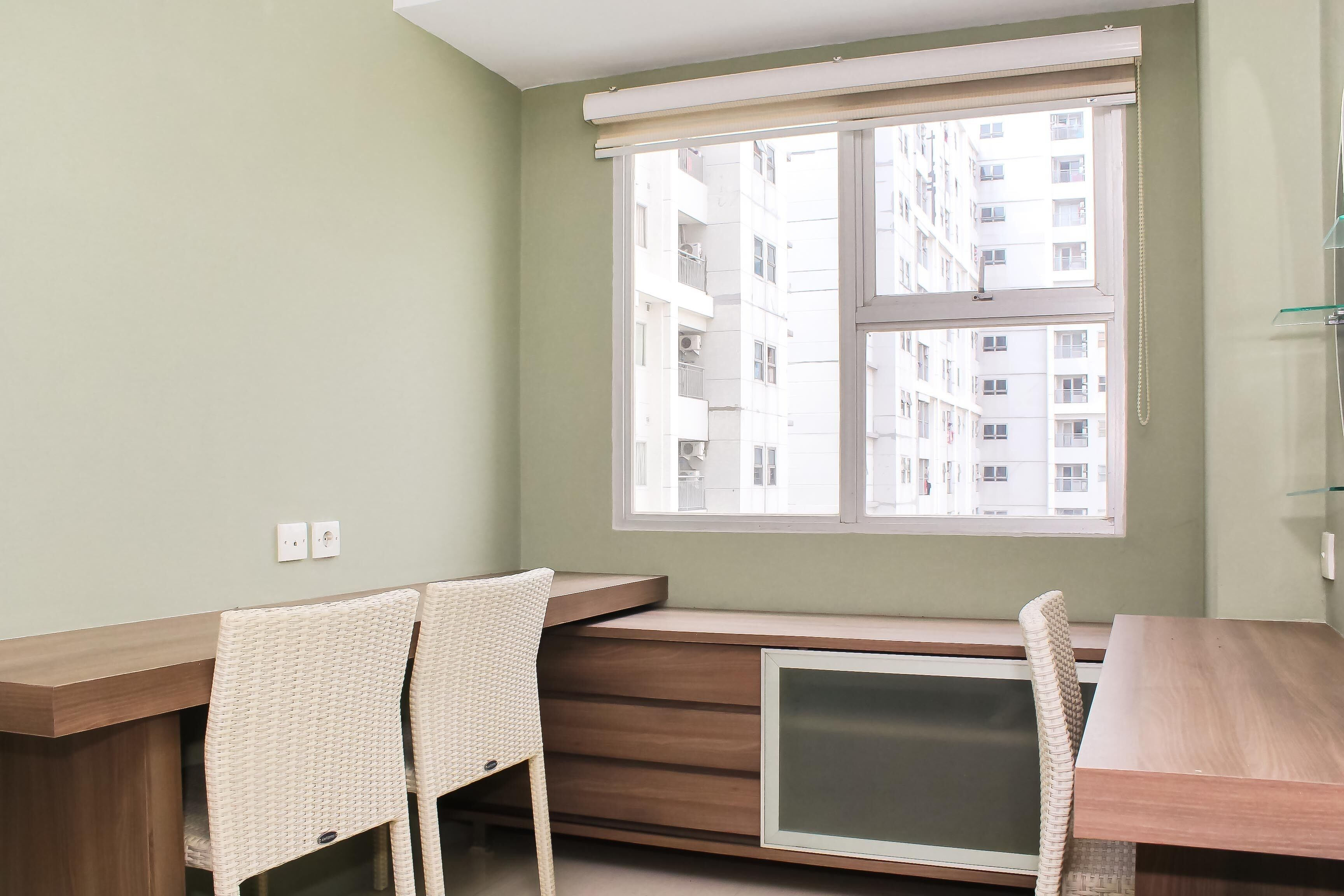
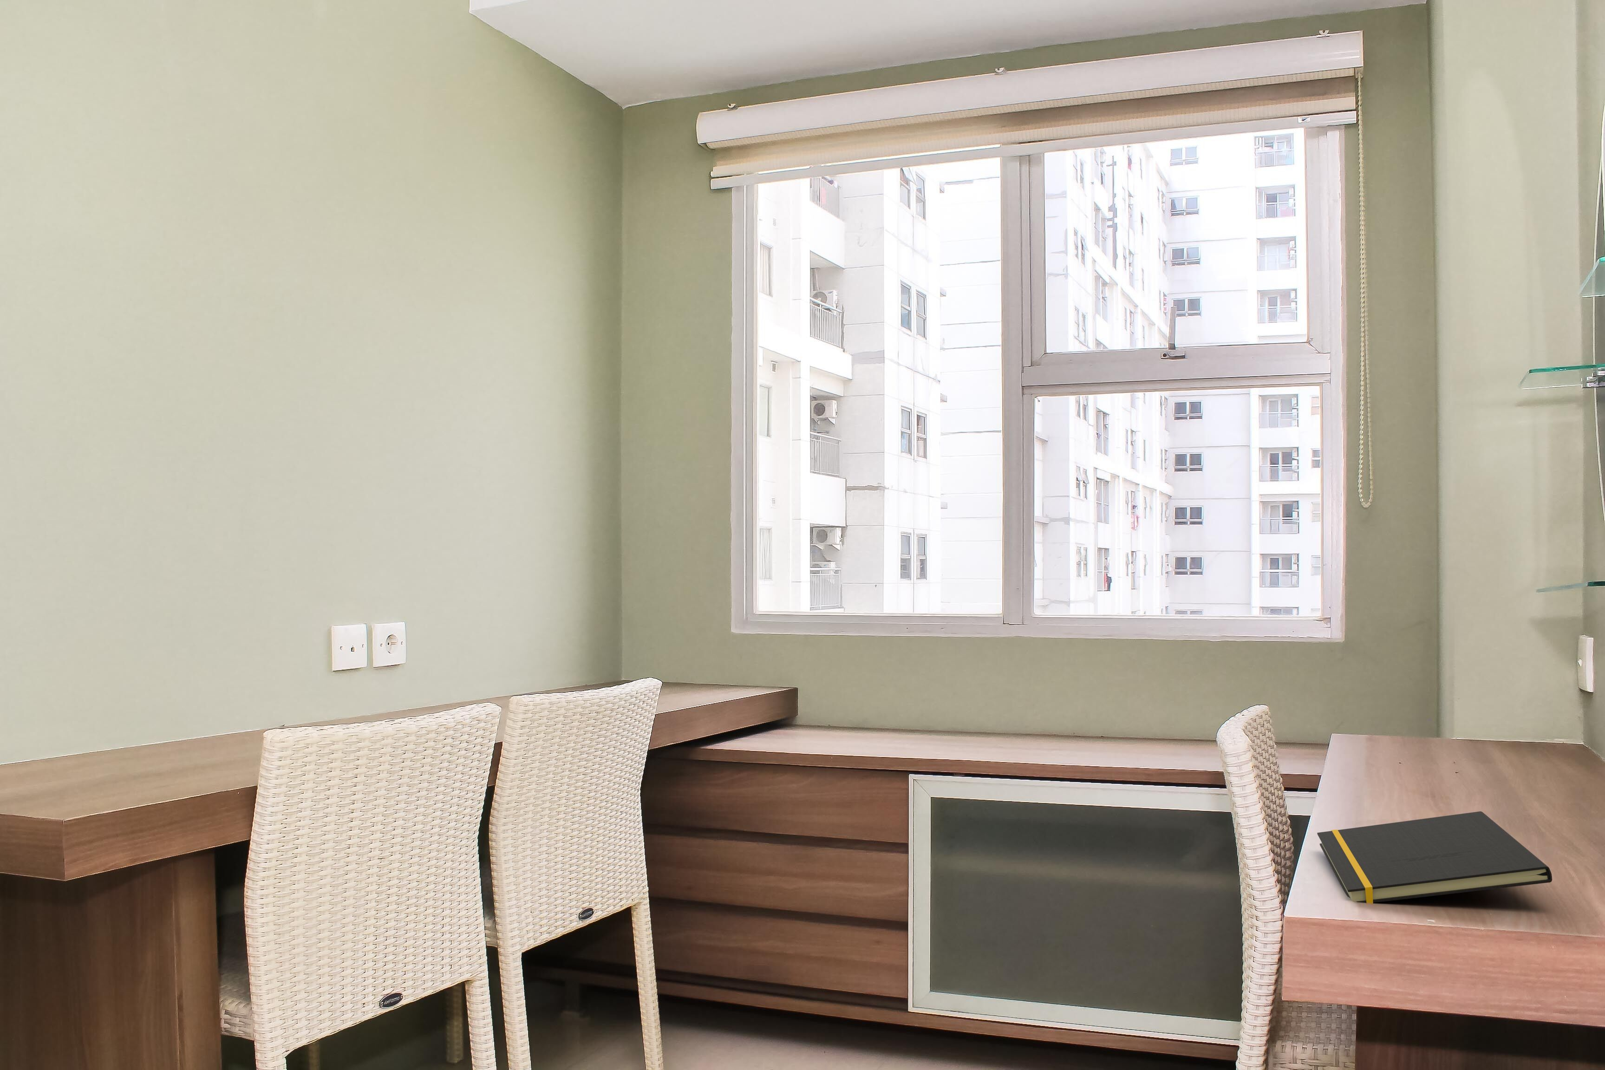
+ notepad (1421, 855)
